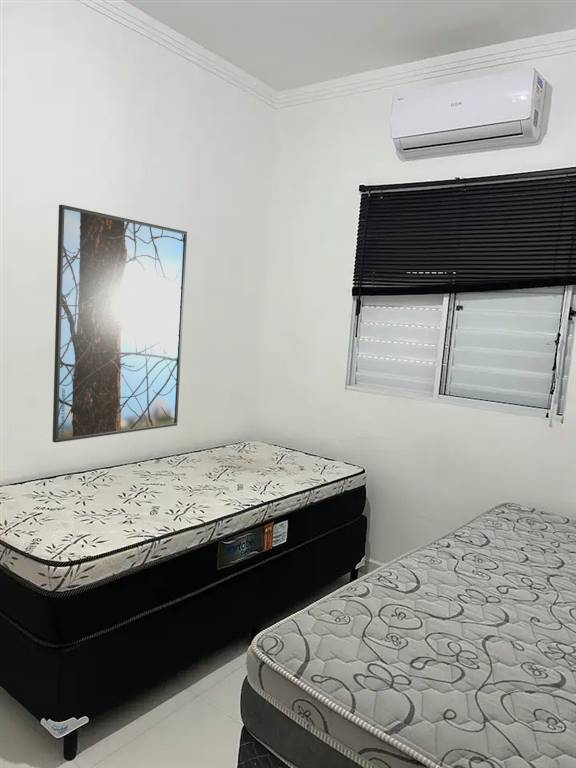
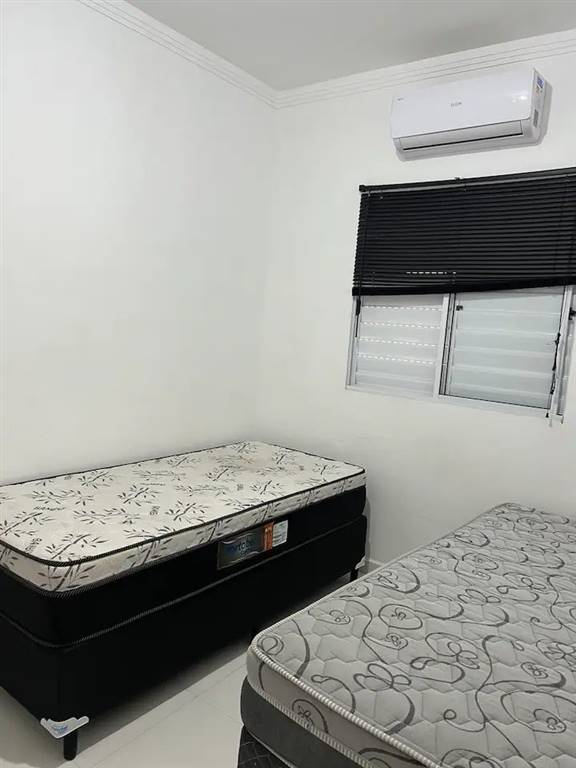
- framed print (125, 328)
